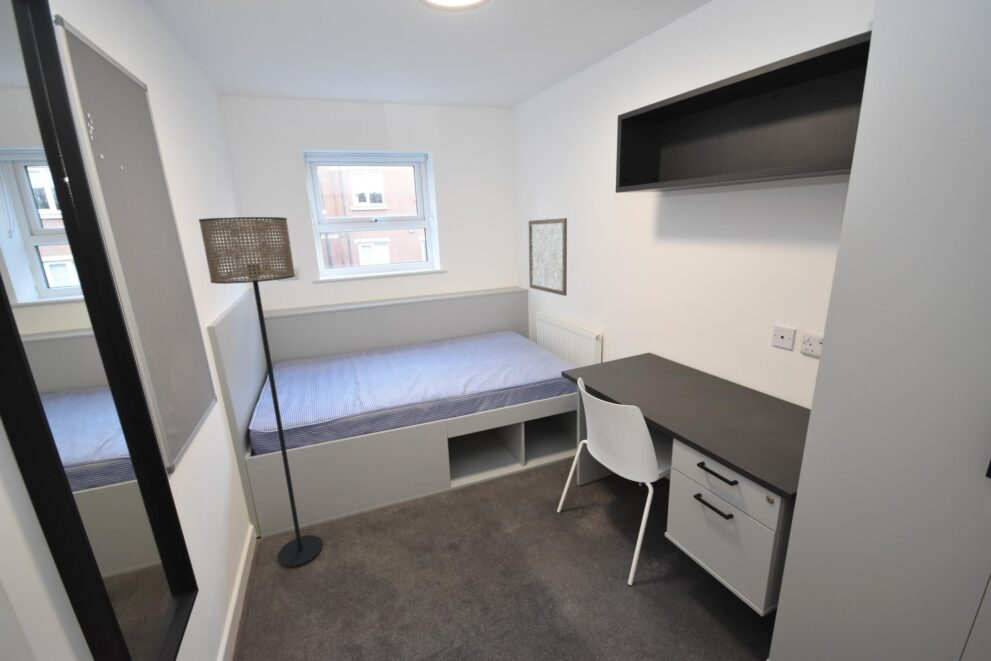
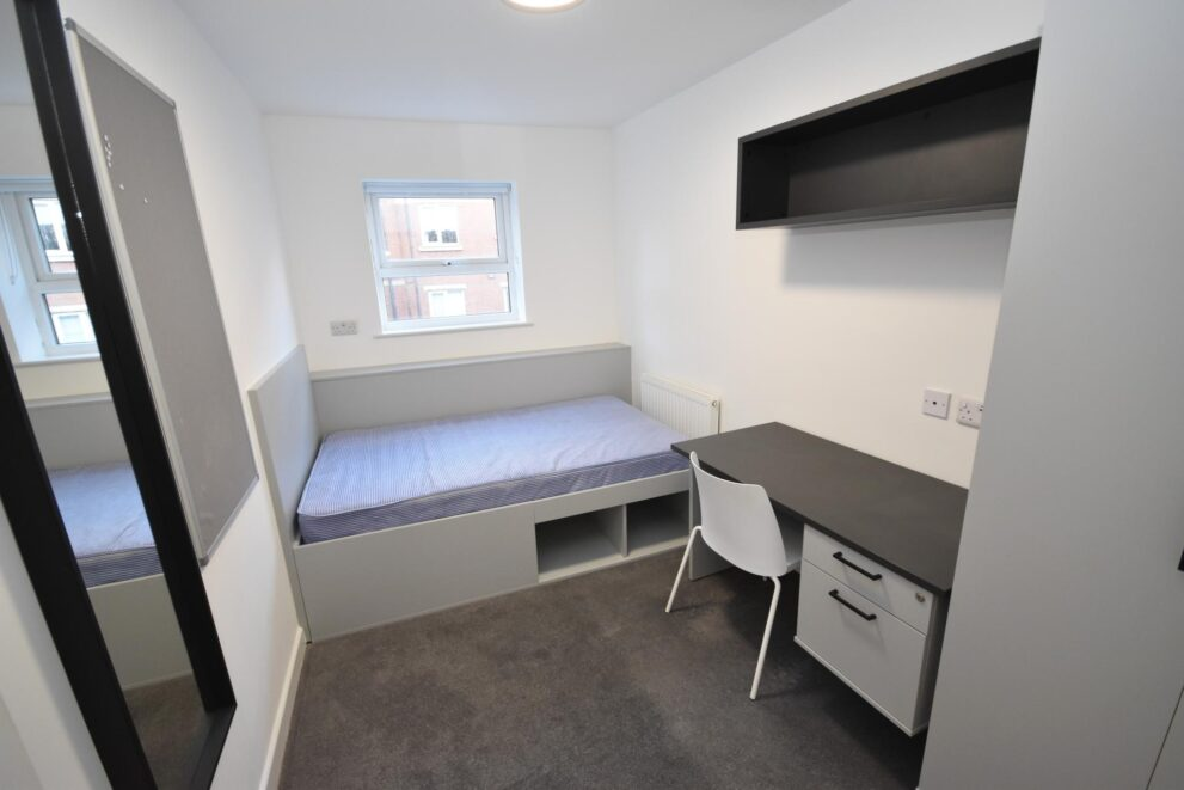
- wall art (548, 254)
- floor lamp (275, 401)
